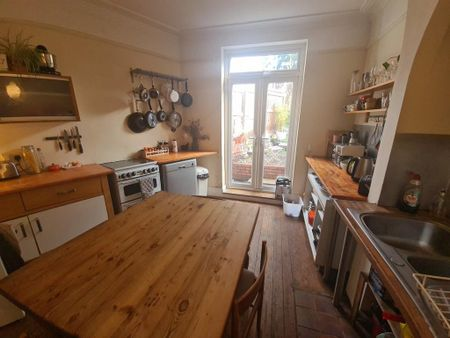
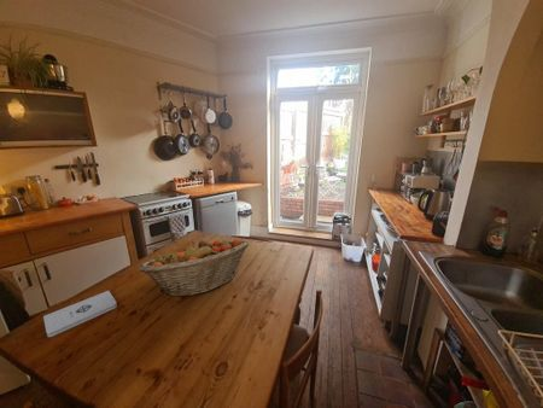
+ fruit basket (198, 261)
+ notepad (82, 310)
